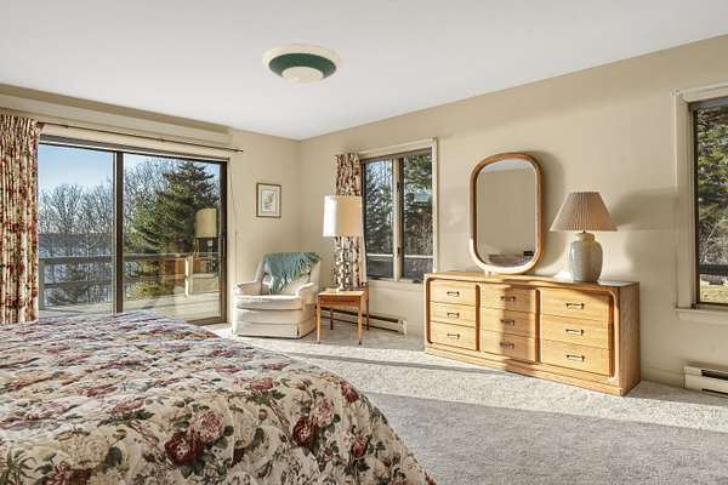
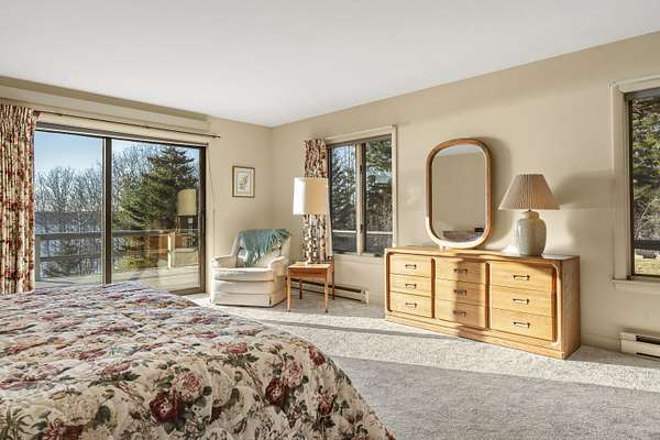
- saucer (302, 72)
